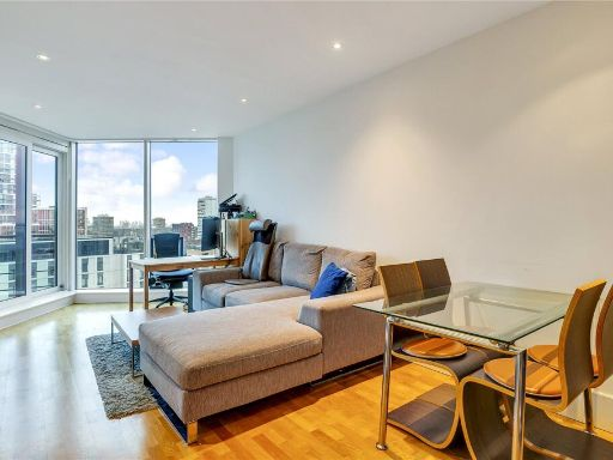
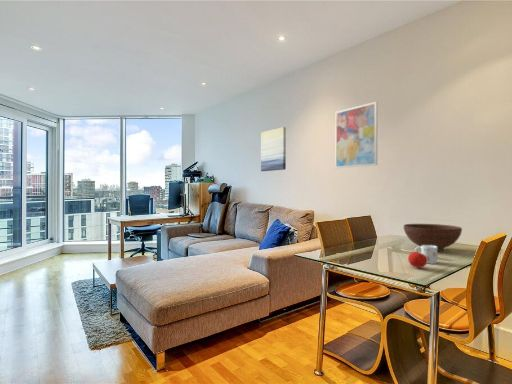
+ fruit (417, 258)
+ fruit bowl (431, 238)
+ wall art (355, 137)
+ mug (425, 253)
+ wall art (272, 150)
